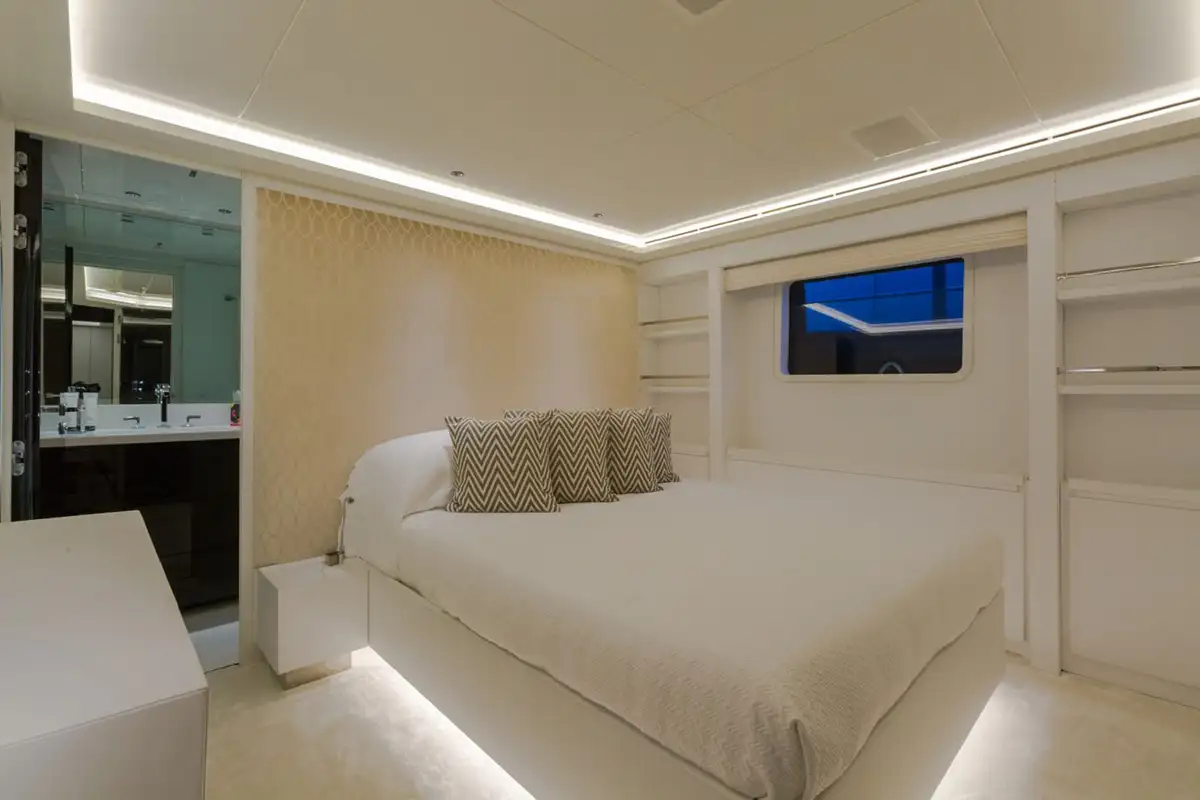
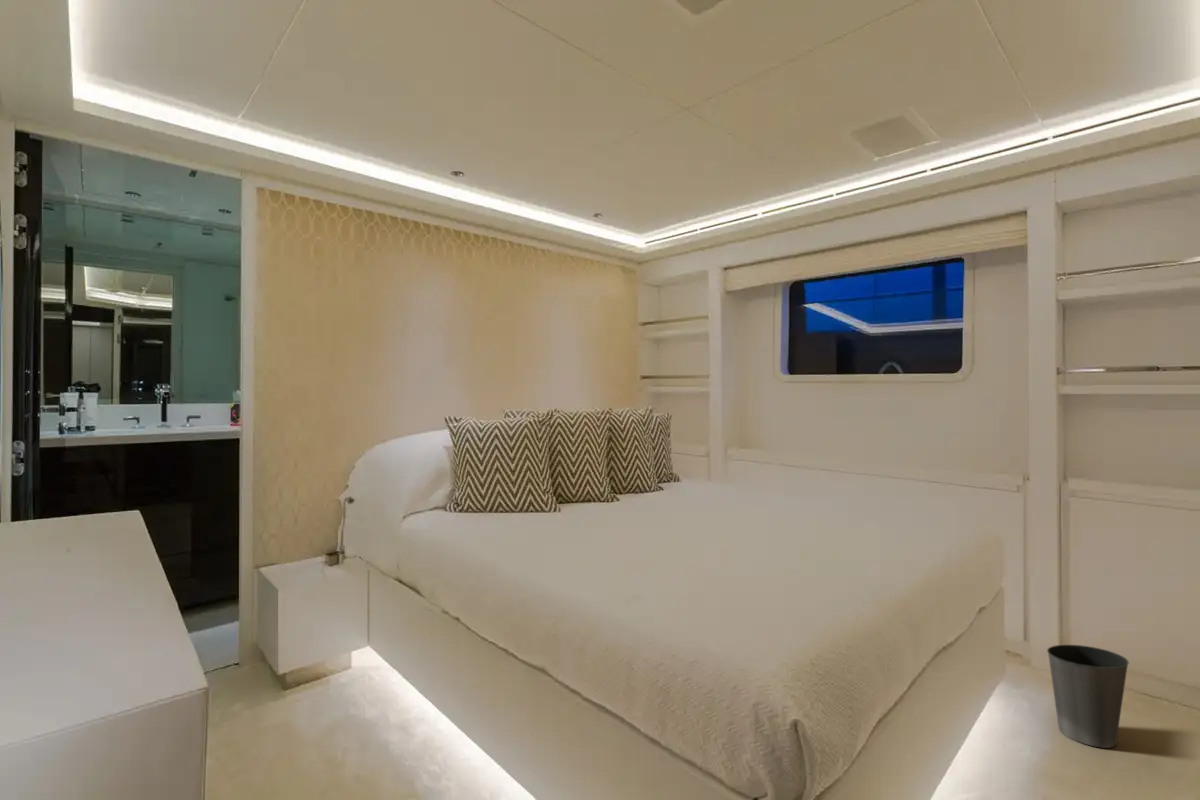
+ waste basket (1087, 695)
